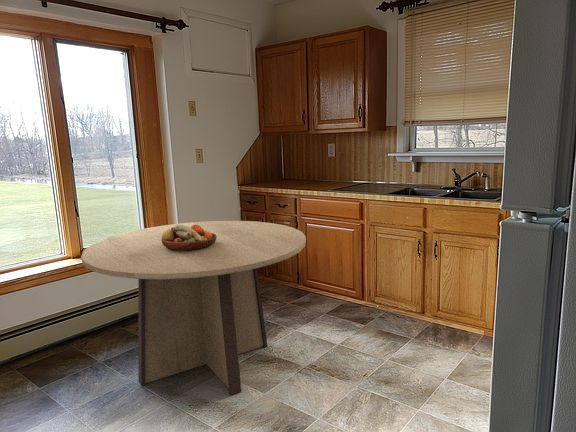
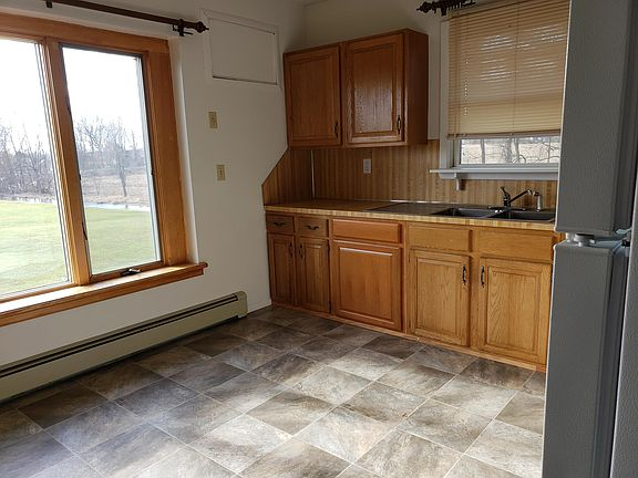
- dining table (203, 303)
- fruit bowl (189, 234)
